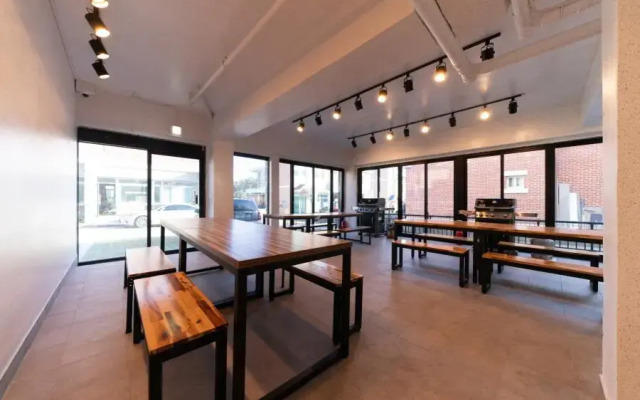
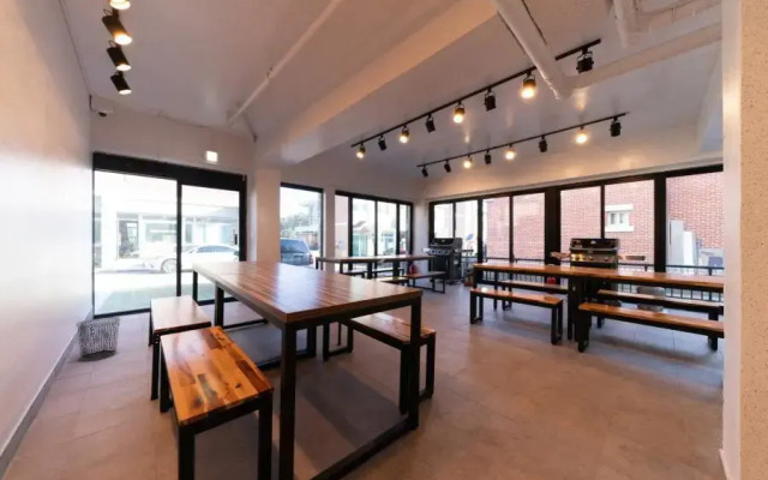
+ waste bin (98, 337)
